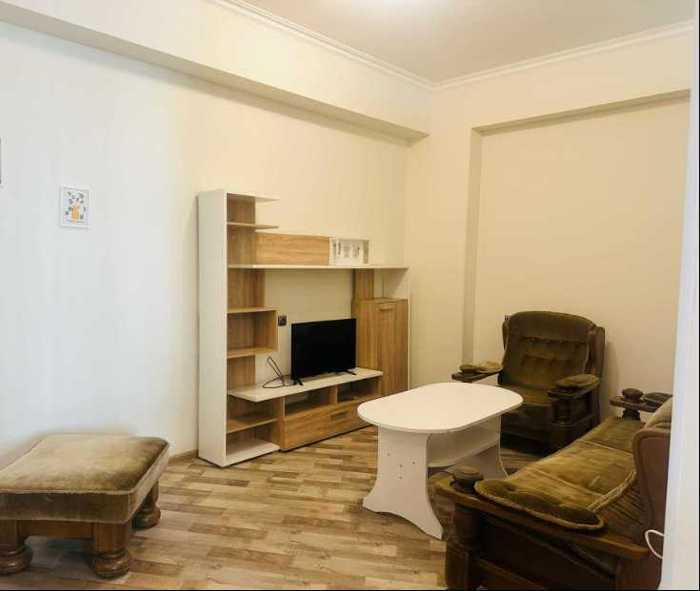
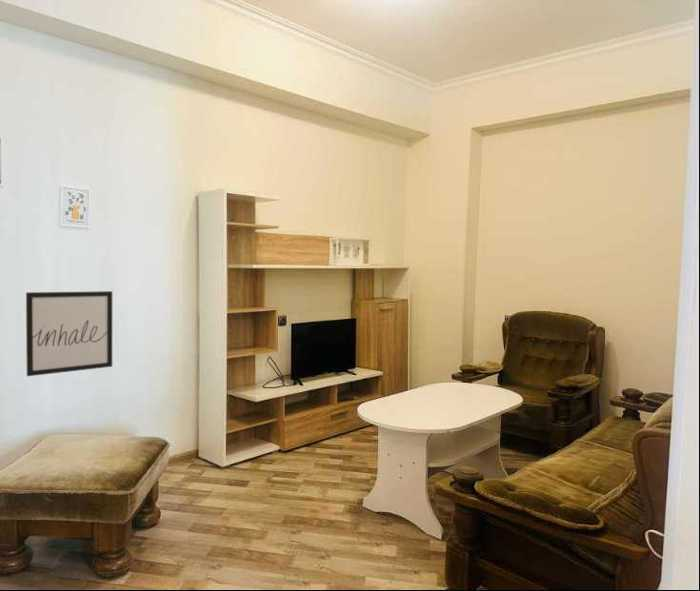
+ wall art (71, 331)
